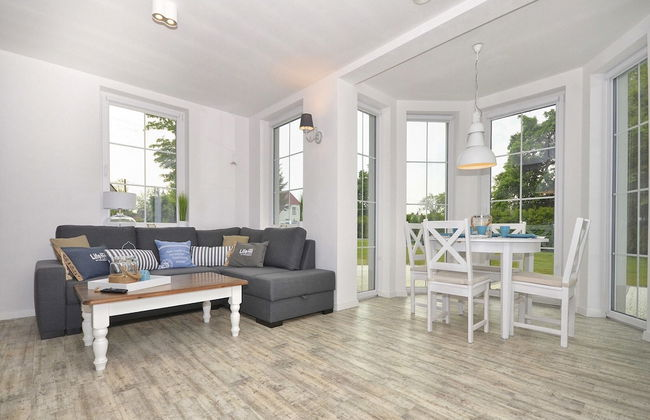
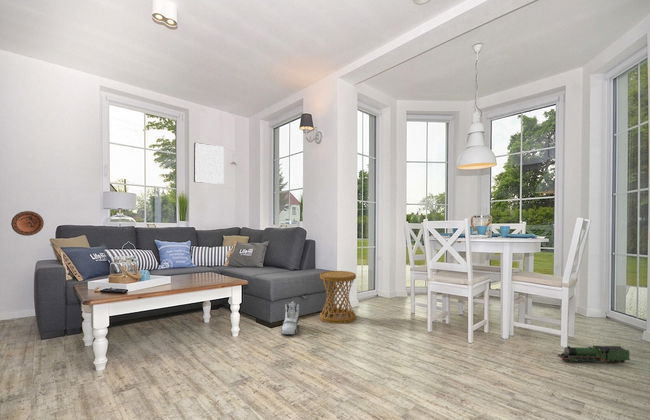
+ side table (337, 296)
+ toy train (593, 354)
+ wall art (209, 163)
+ sneaker (290, 317)
+ decorative plate (27, 223)
